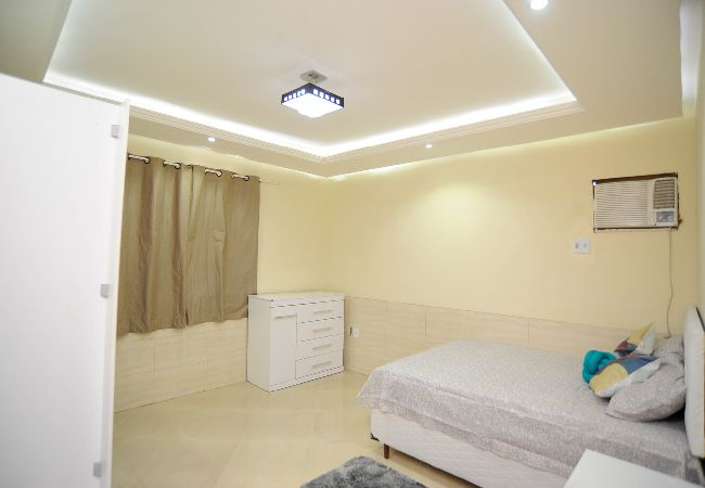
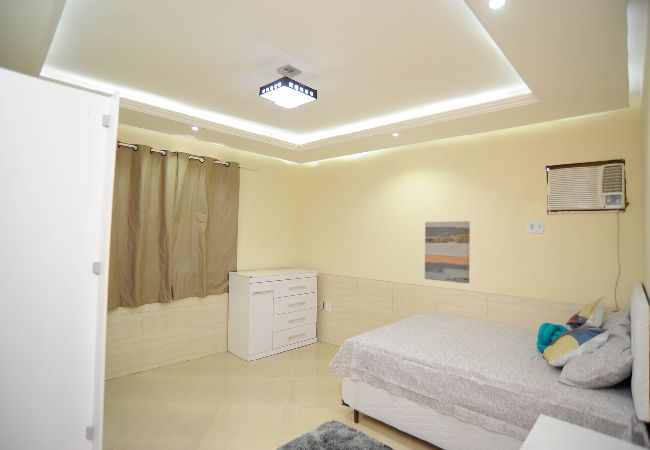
+ wall art (446, 251)
